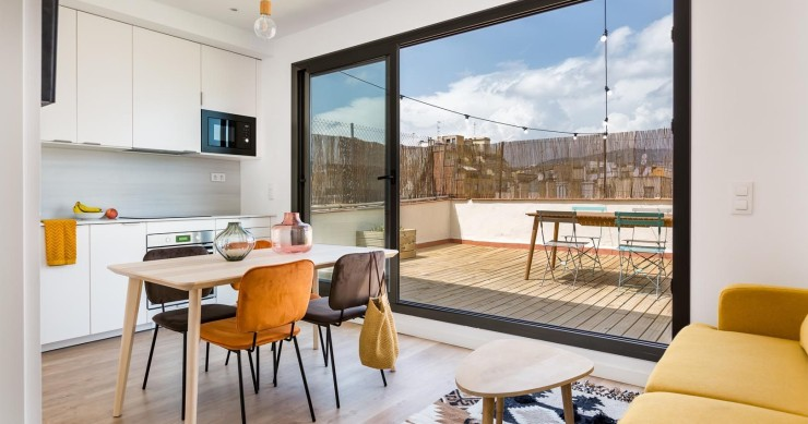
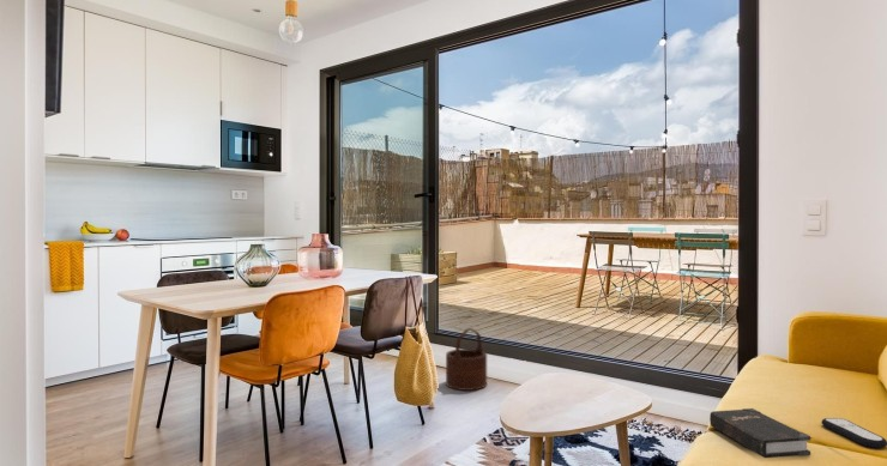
+ hardback book (756, 431)
+ wooden bucket (466, 356)
+ remote control (853, 431)
